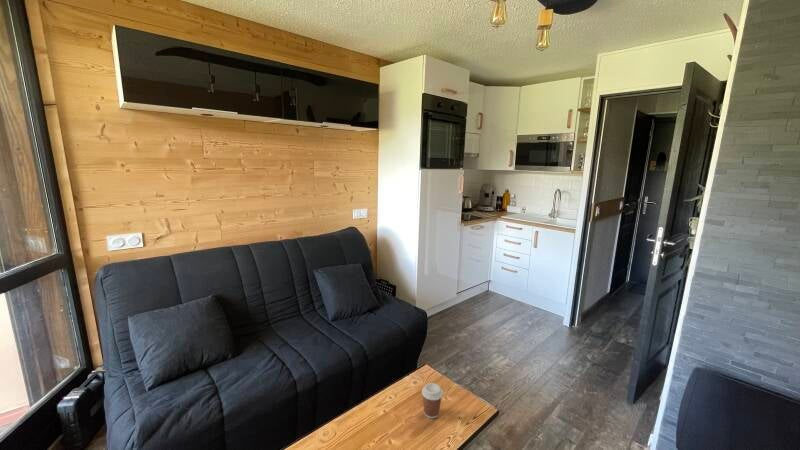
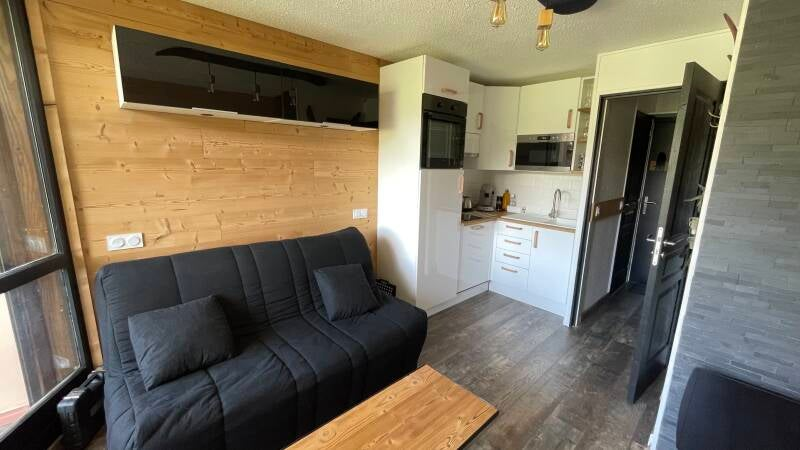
- coffee cup (432, 400)
